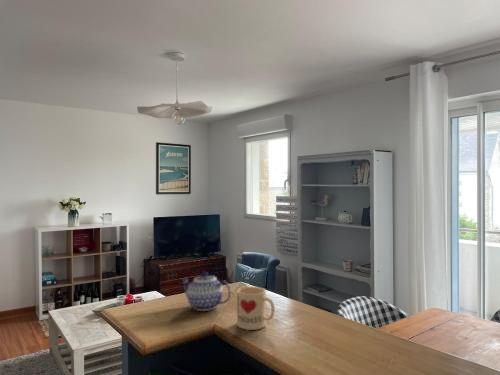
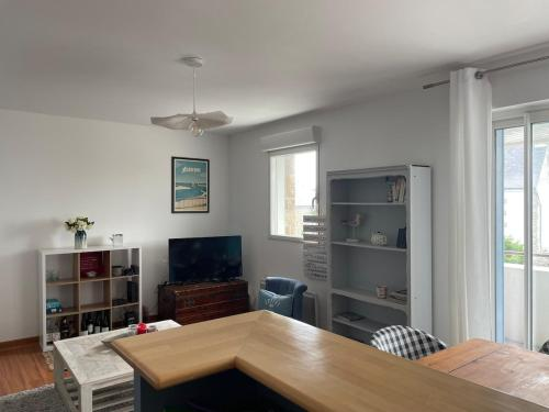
- mug (256, 308)
- teapot (205, 289)
